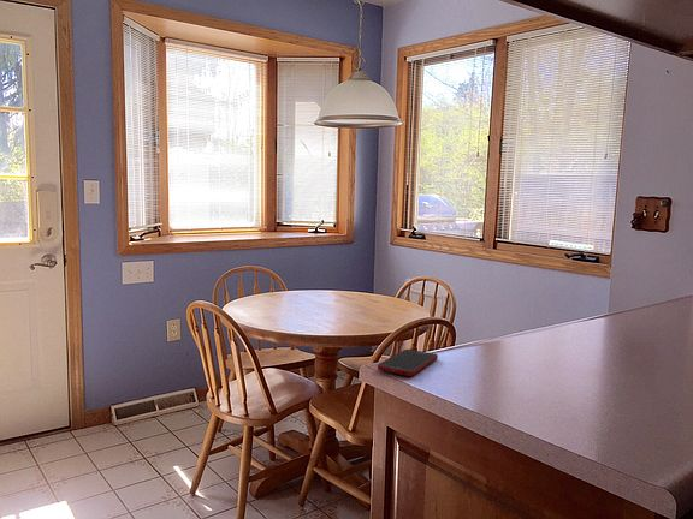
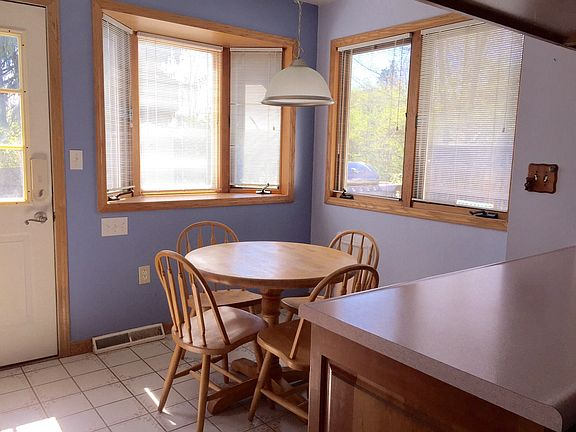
- cell phone (408, 362)
